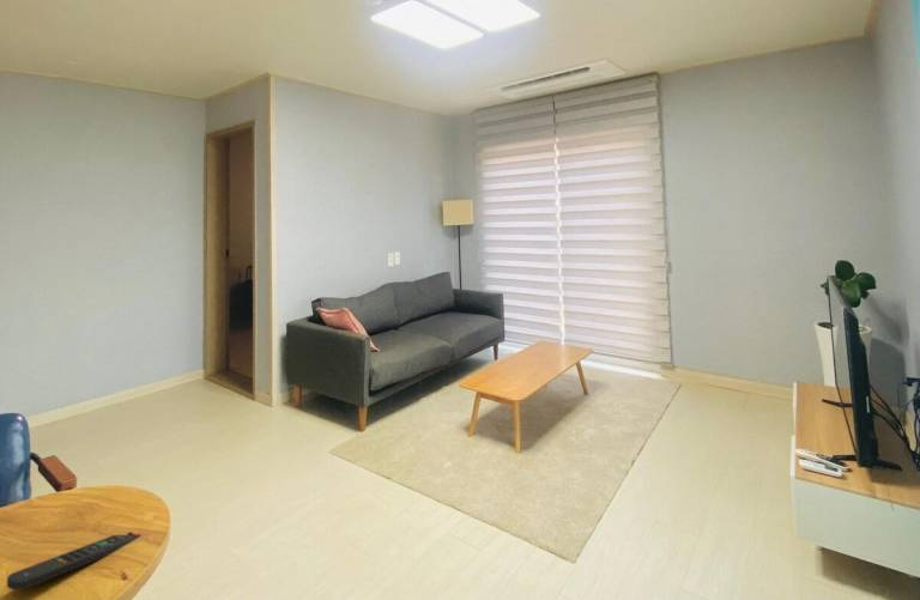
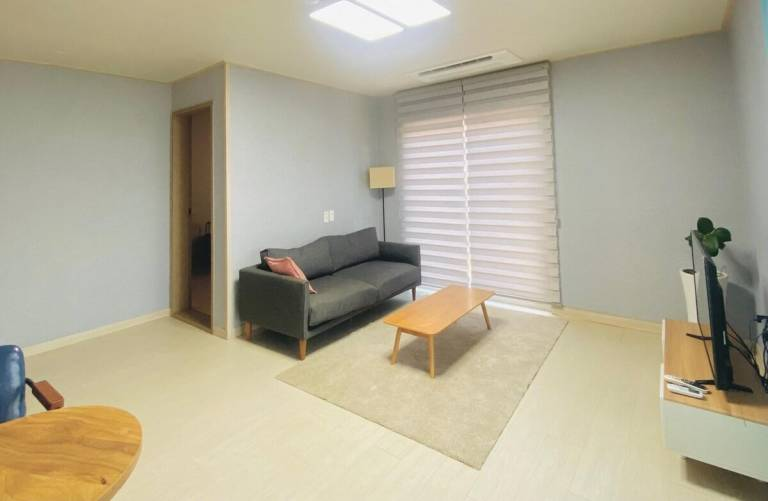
- remote control (80, 556)
